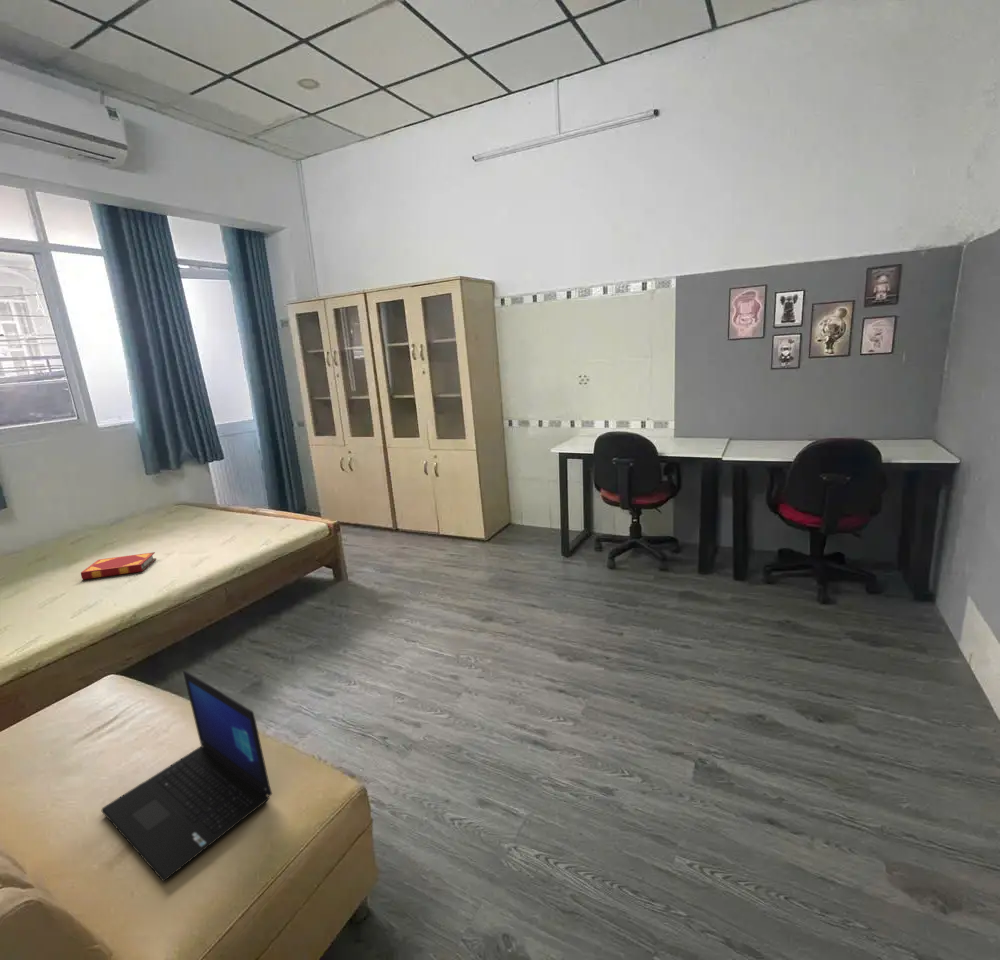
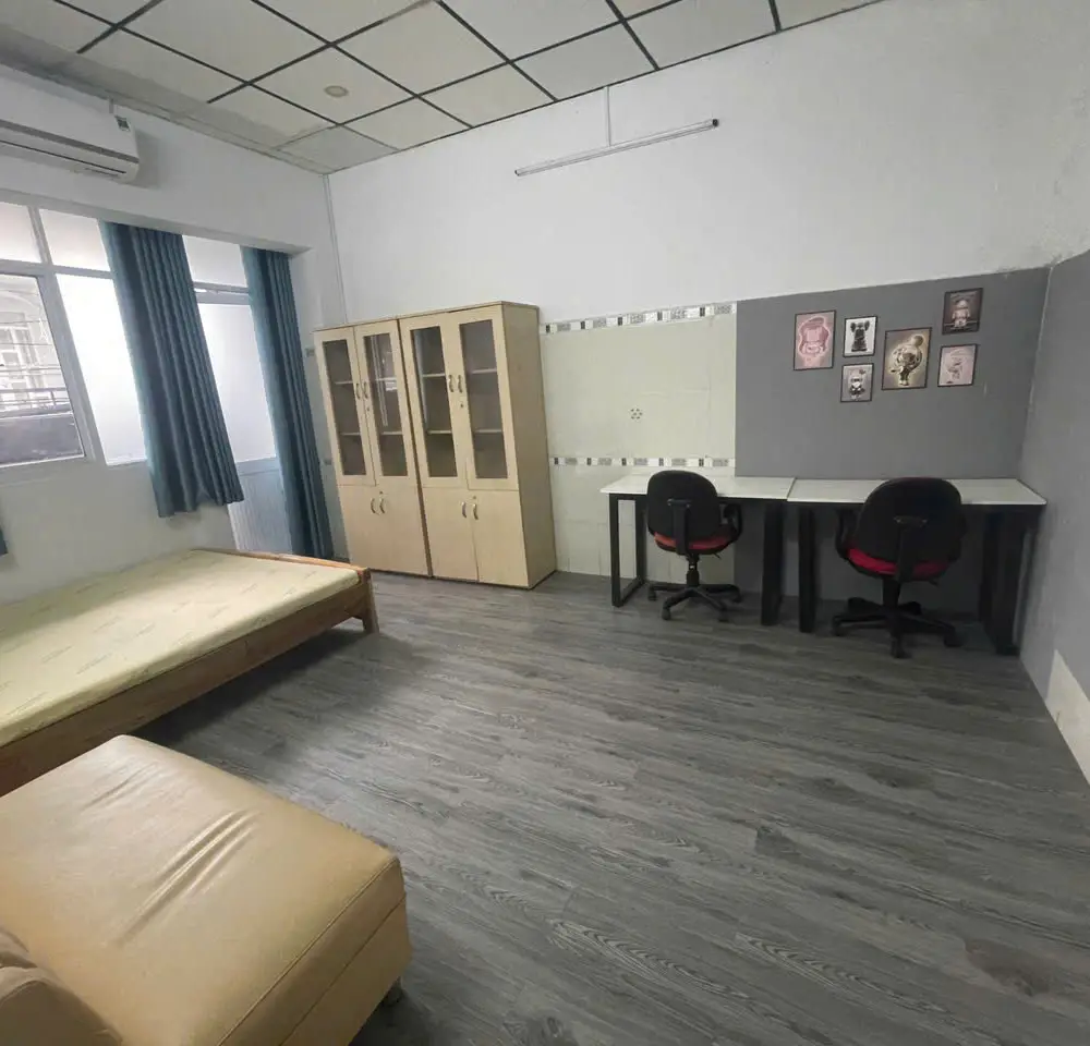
- hardback book (119, 565)
- laptop (176, 762)
